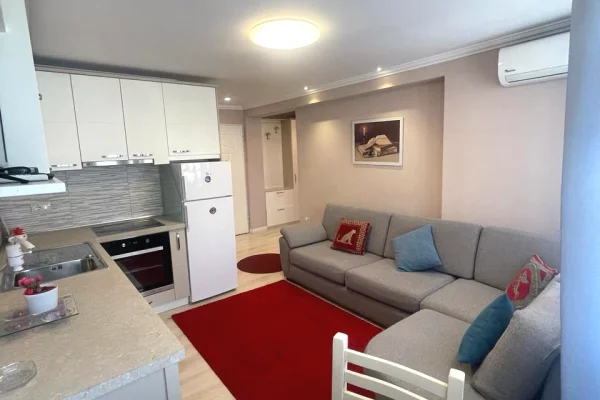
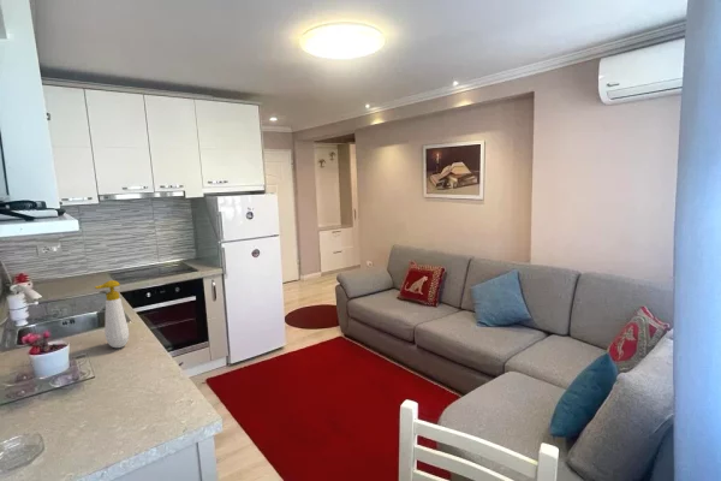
+ soap bottle (112, 314)
